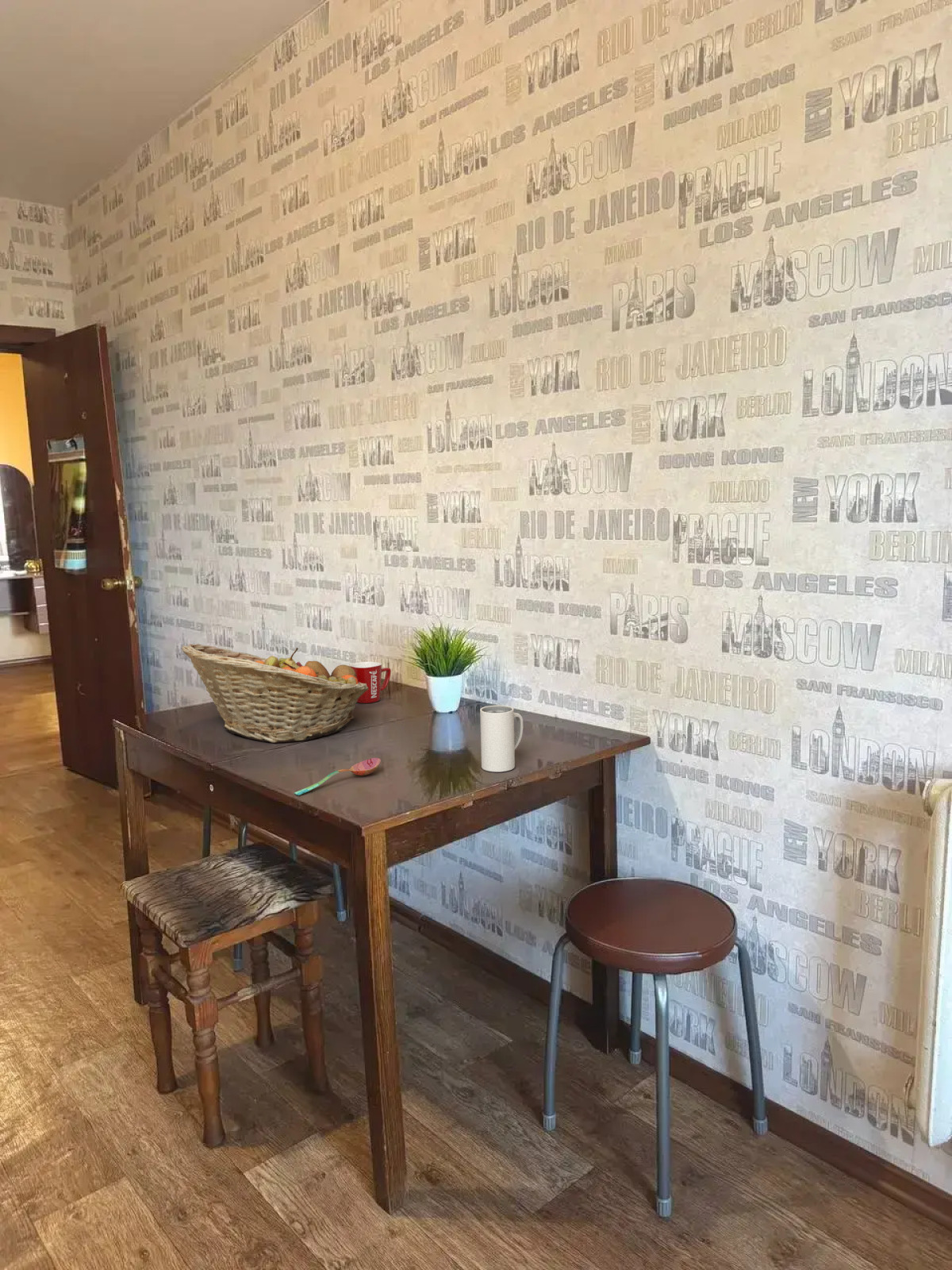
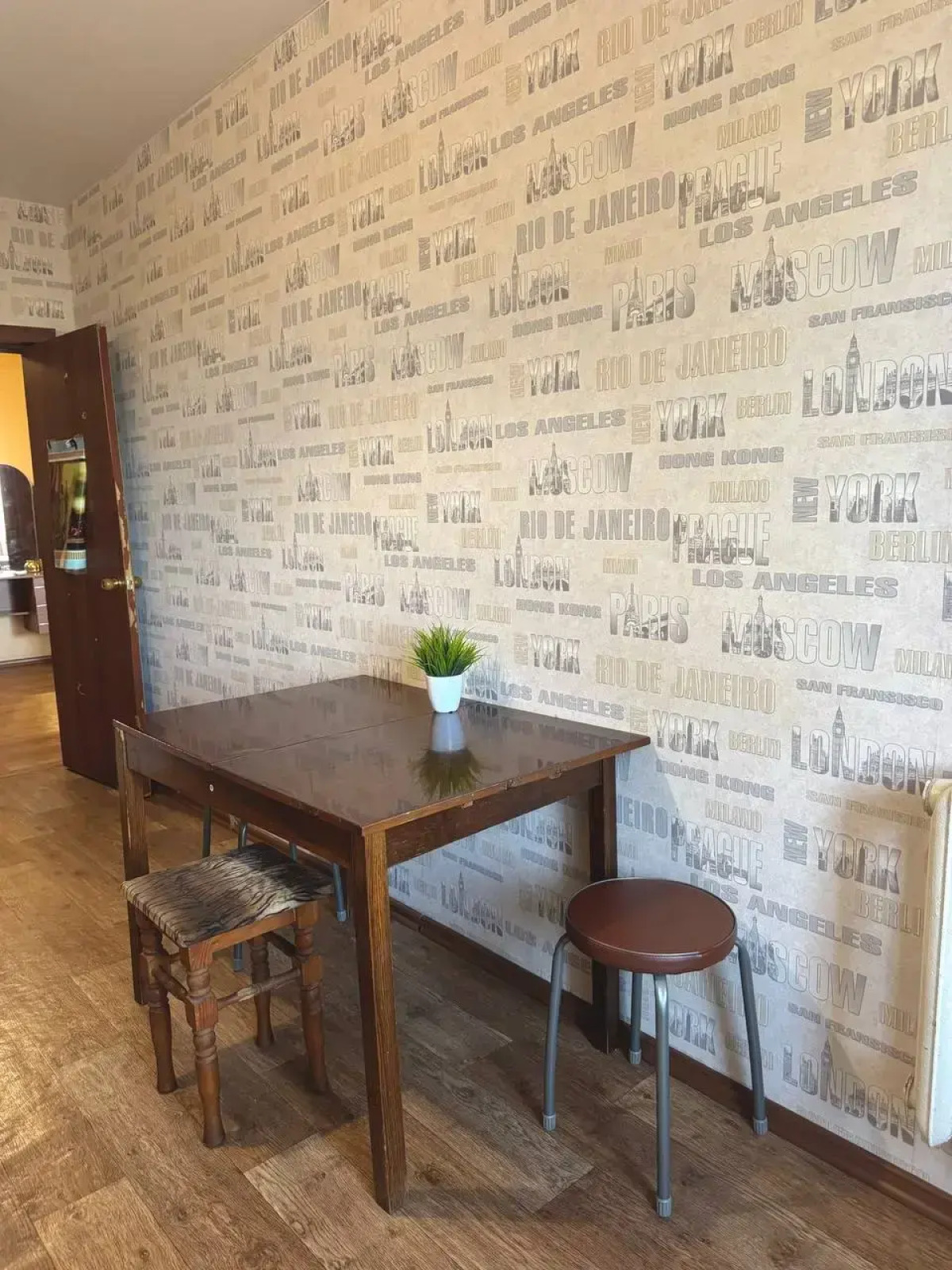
- soupspoon (338, 772)
- fruit basket (275, 683)
- mug (503, 736)
- mug (372, 681)
